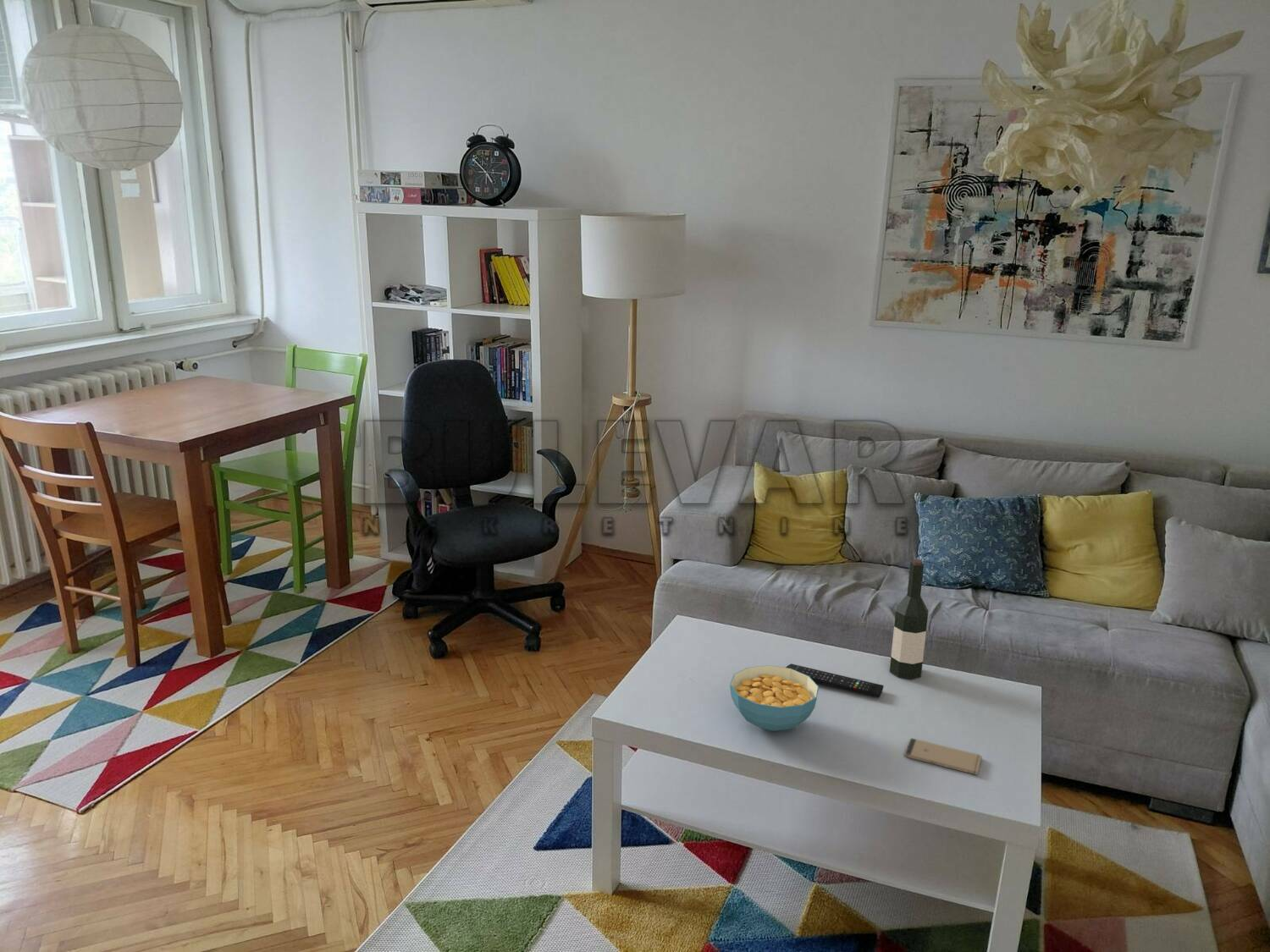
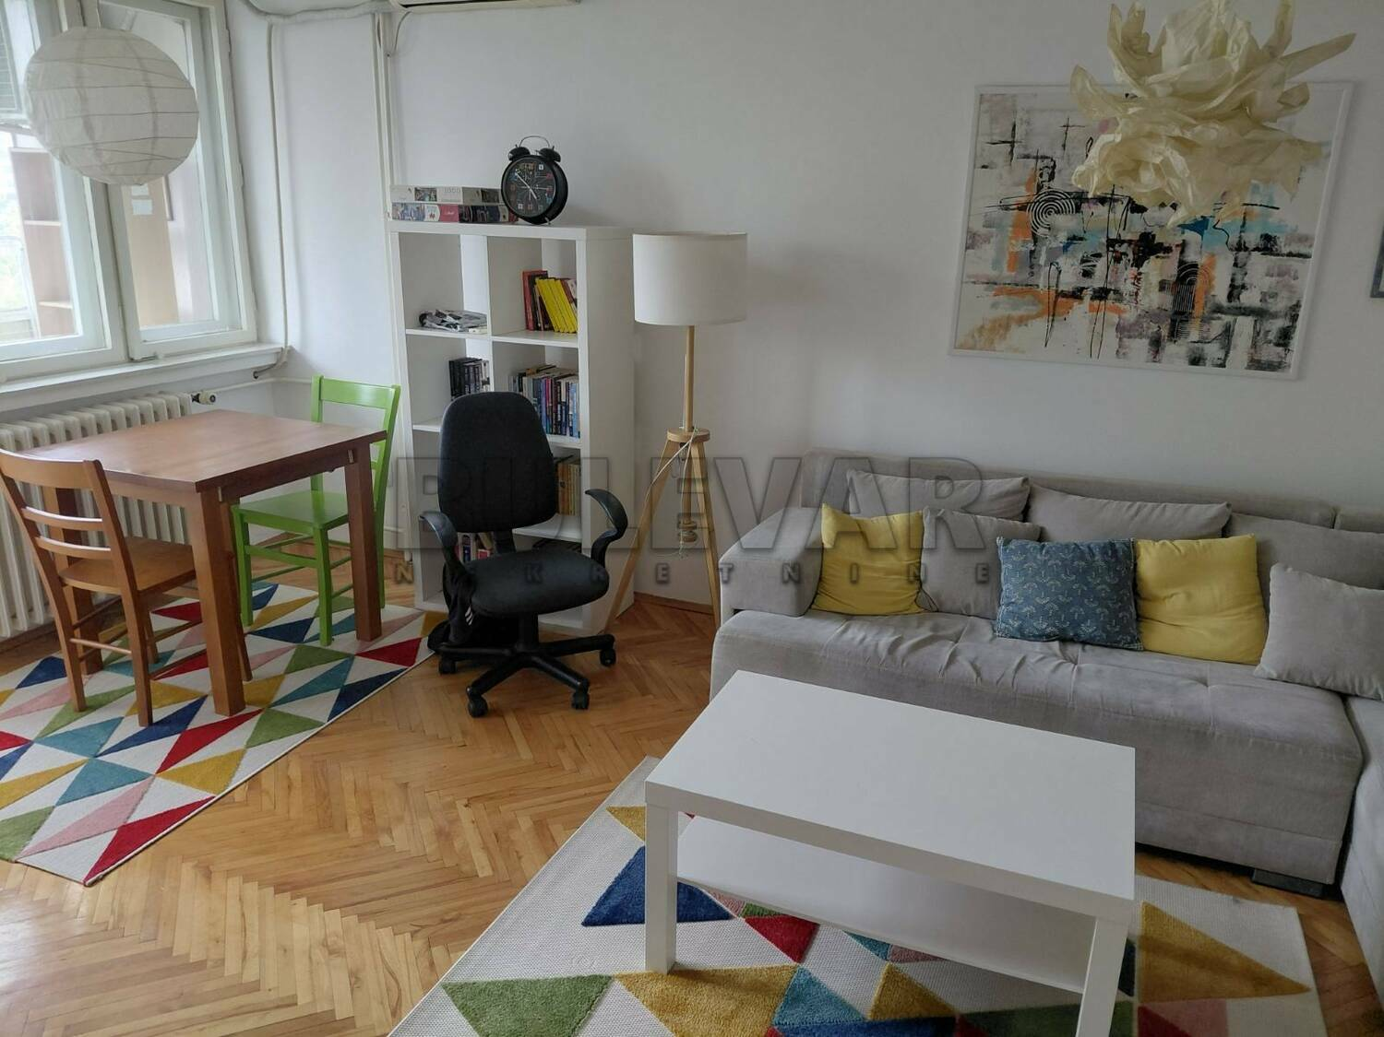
- wine bottle (911, 617)
- cereal bowl (773, 705)
- smartphone (942, 756)
- remote control (831, 680)
